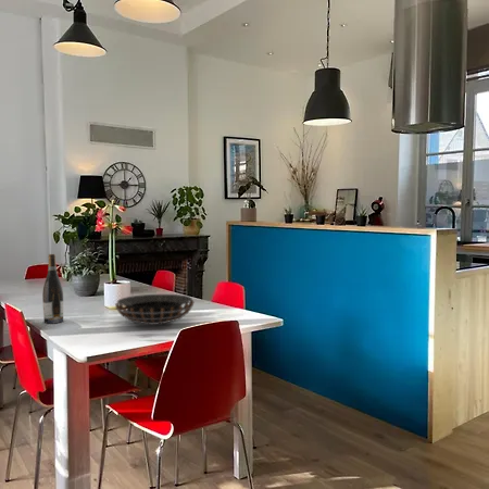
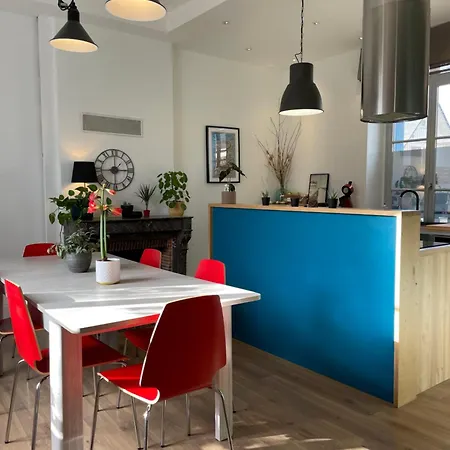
- decorative bowl (155, 311)
- wine bottle (52, 287)
